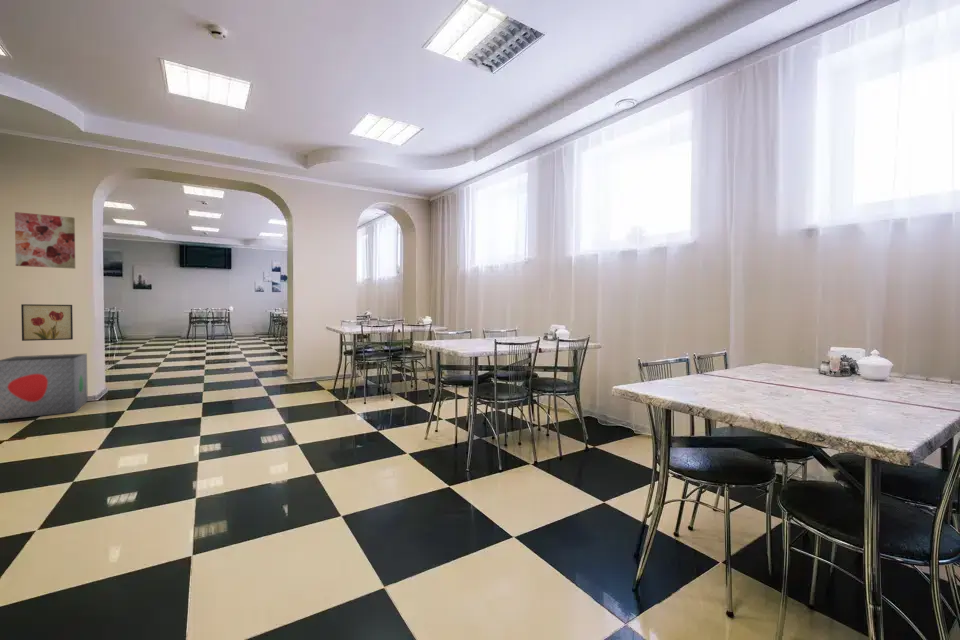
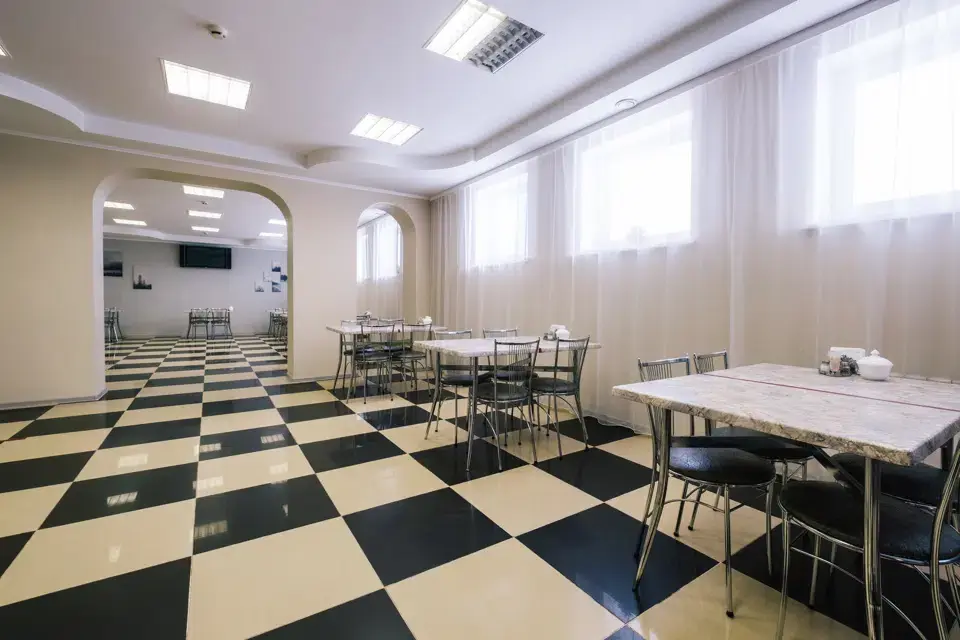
- wall art (48, 322)
- wall art (46, 241)
- storage bin (44, 383)
